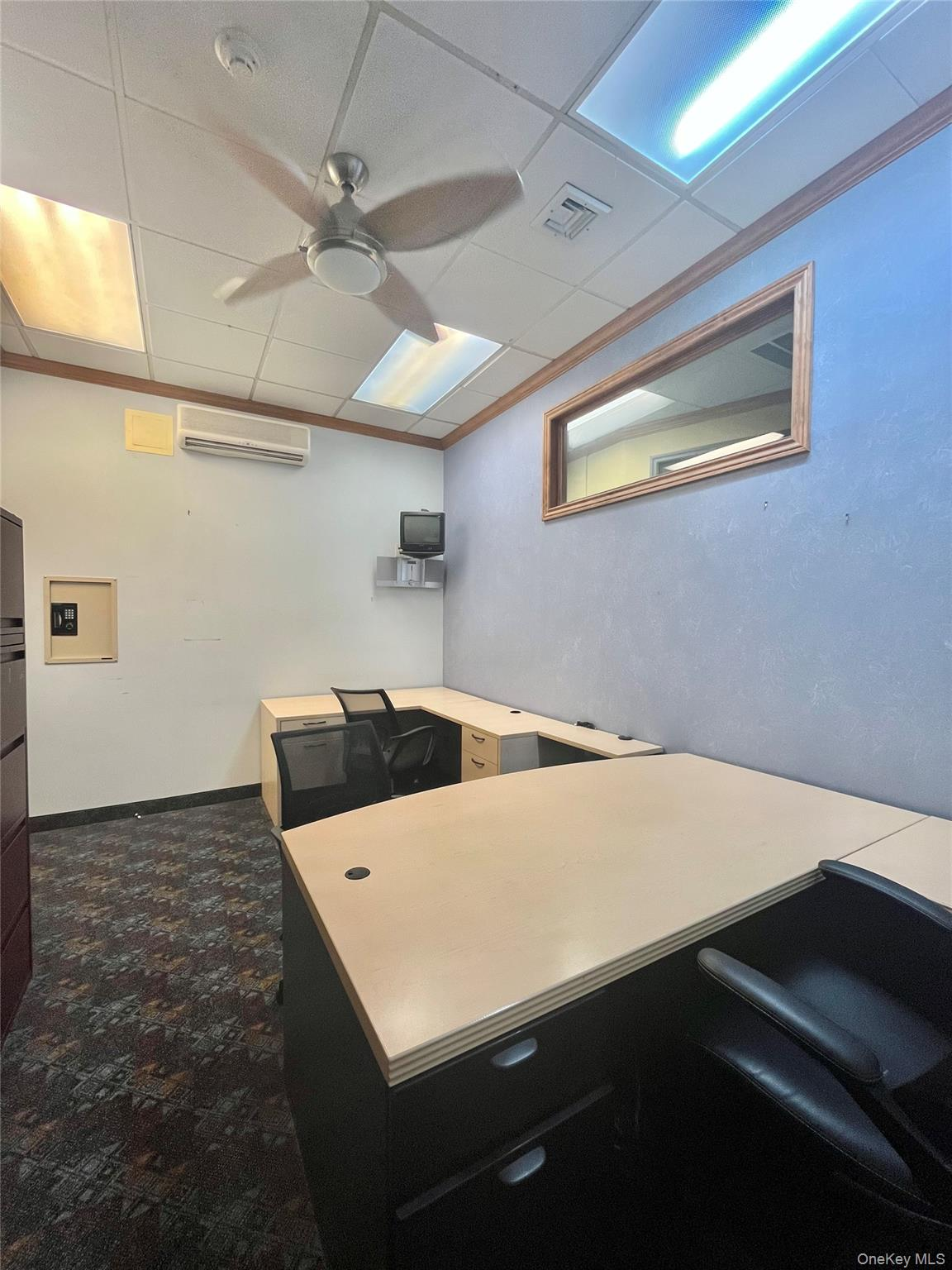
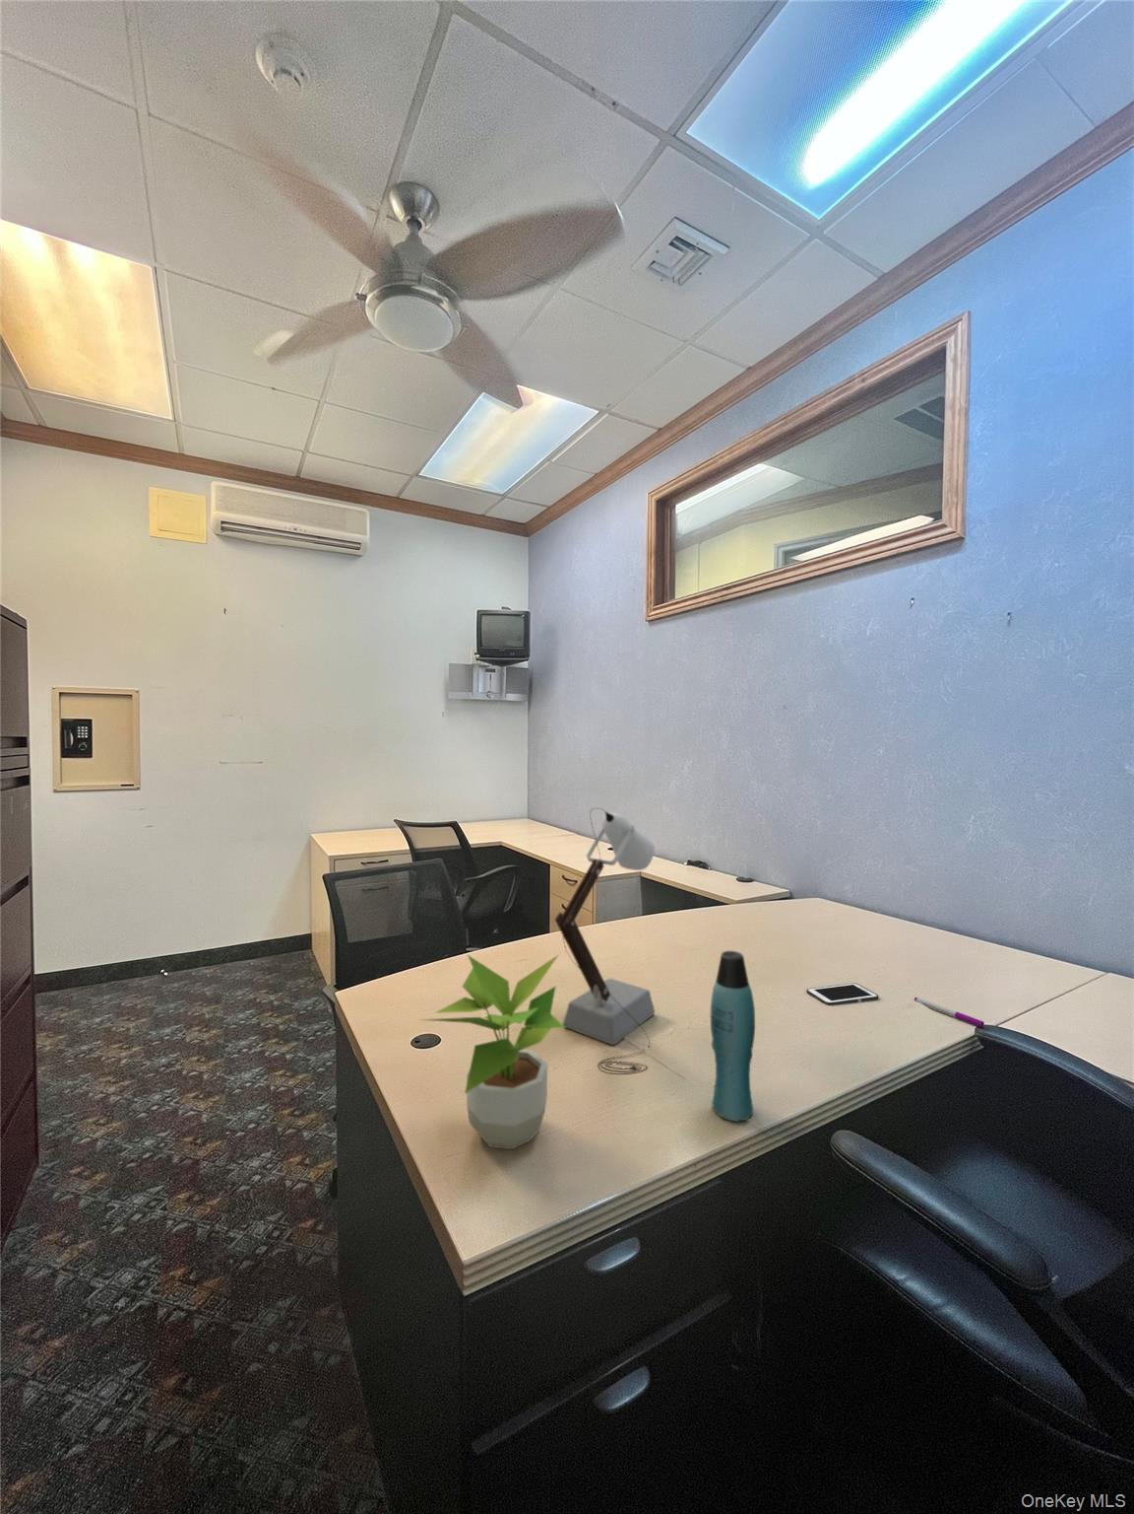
+ potted plant (492, 1049)
+ desk lamp (581, 936)
+ cell phone (842, 993)
+ pen (947, 1010)
+ bottle (733, 1032)
